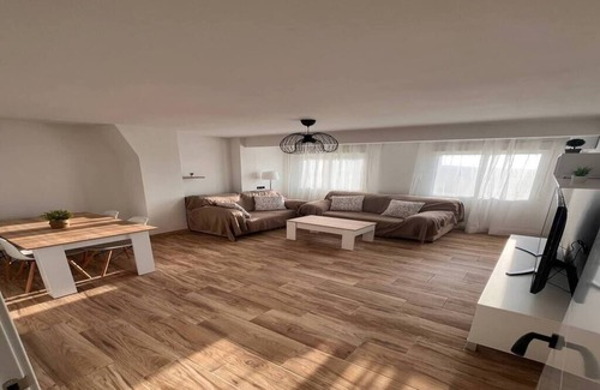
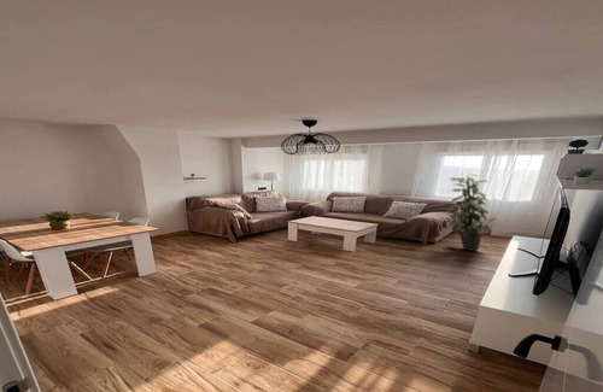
+ indoor plant (468, 211)
